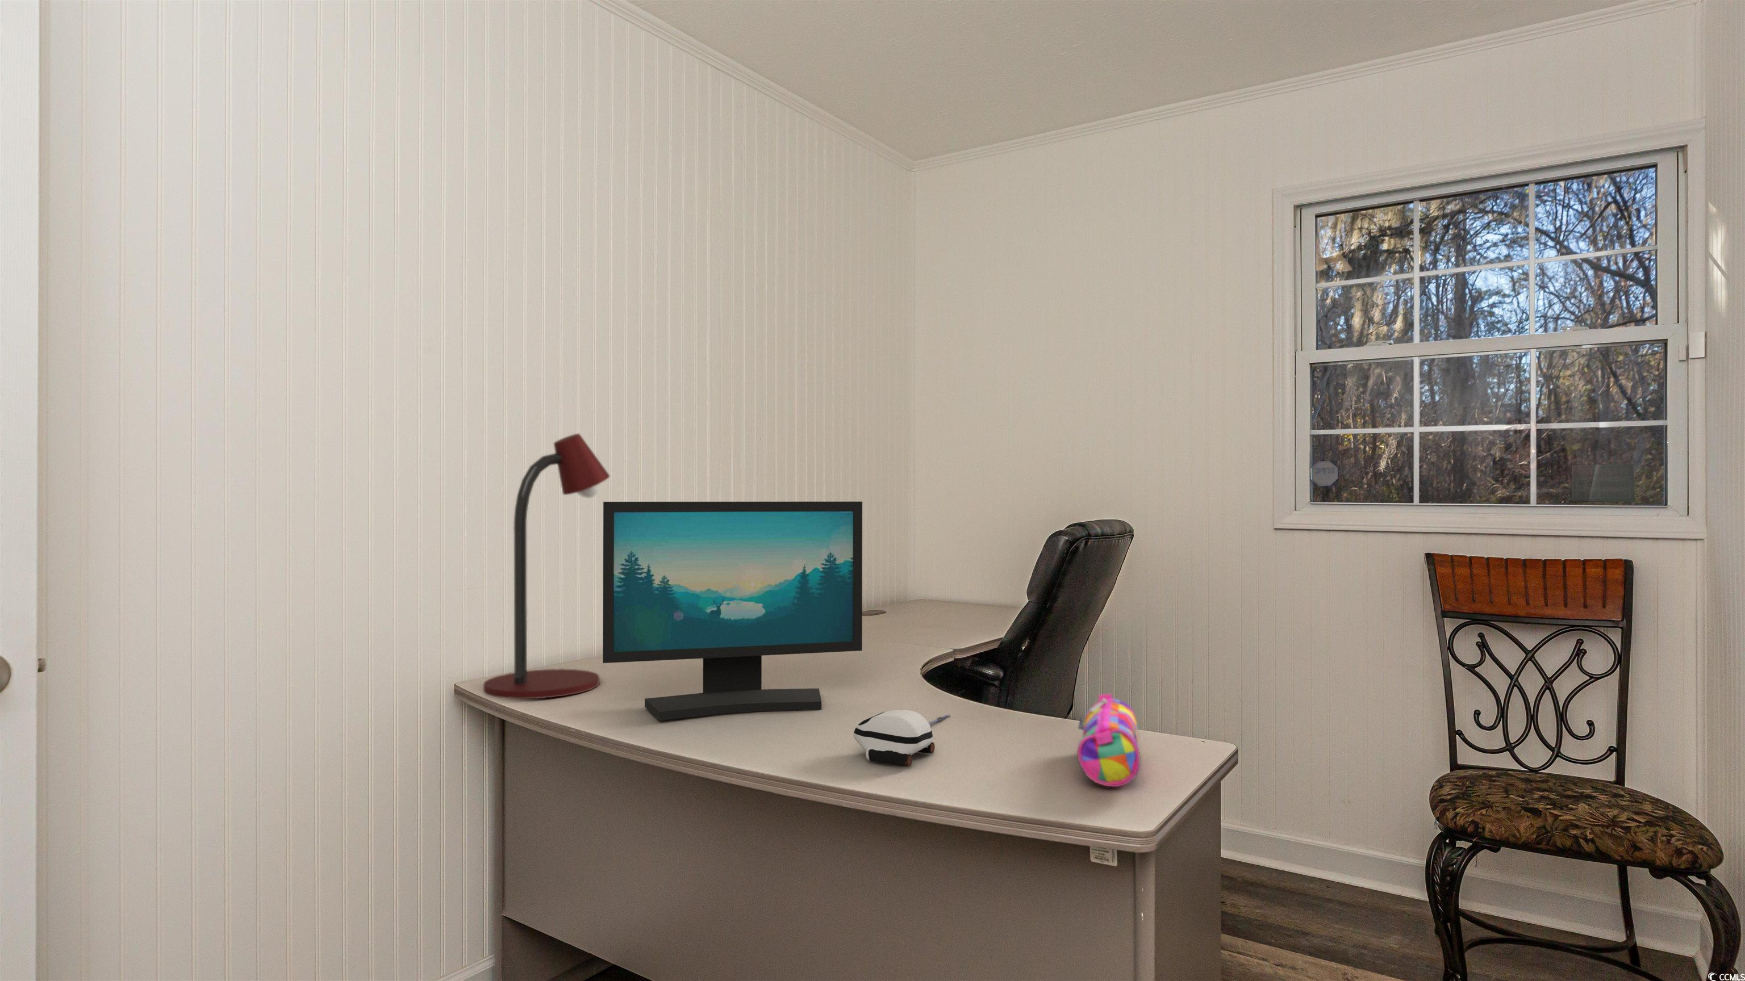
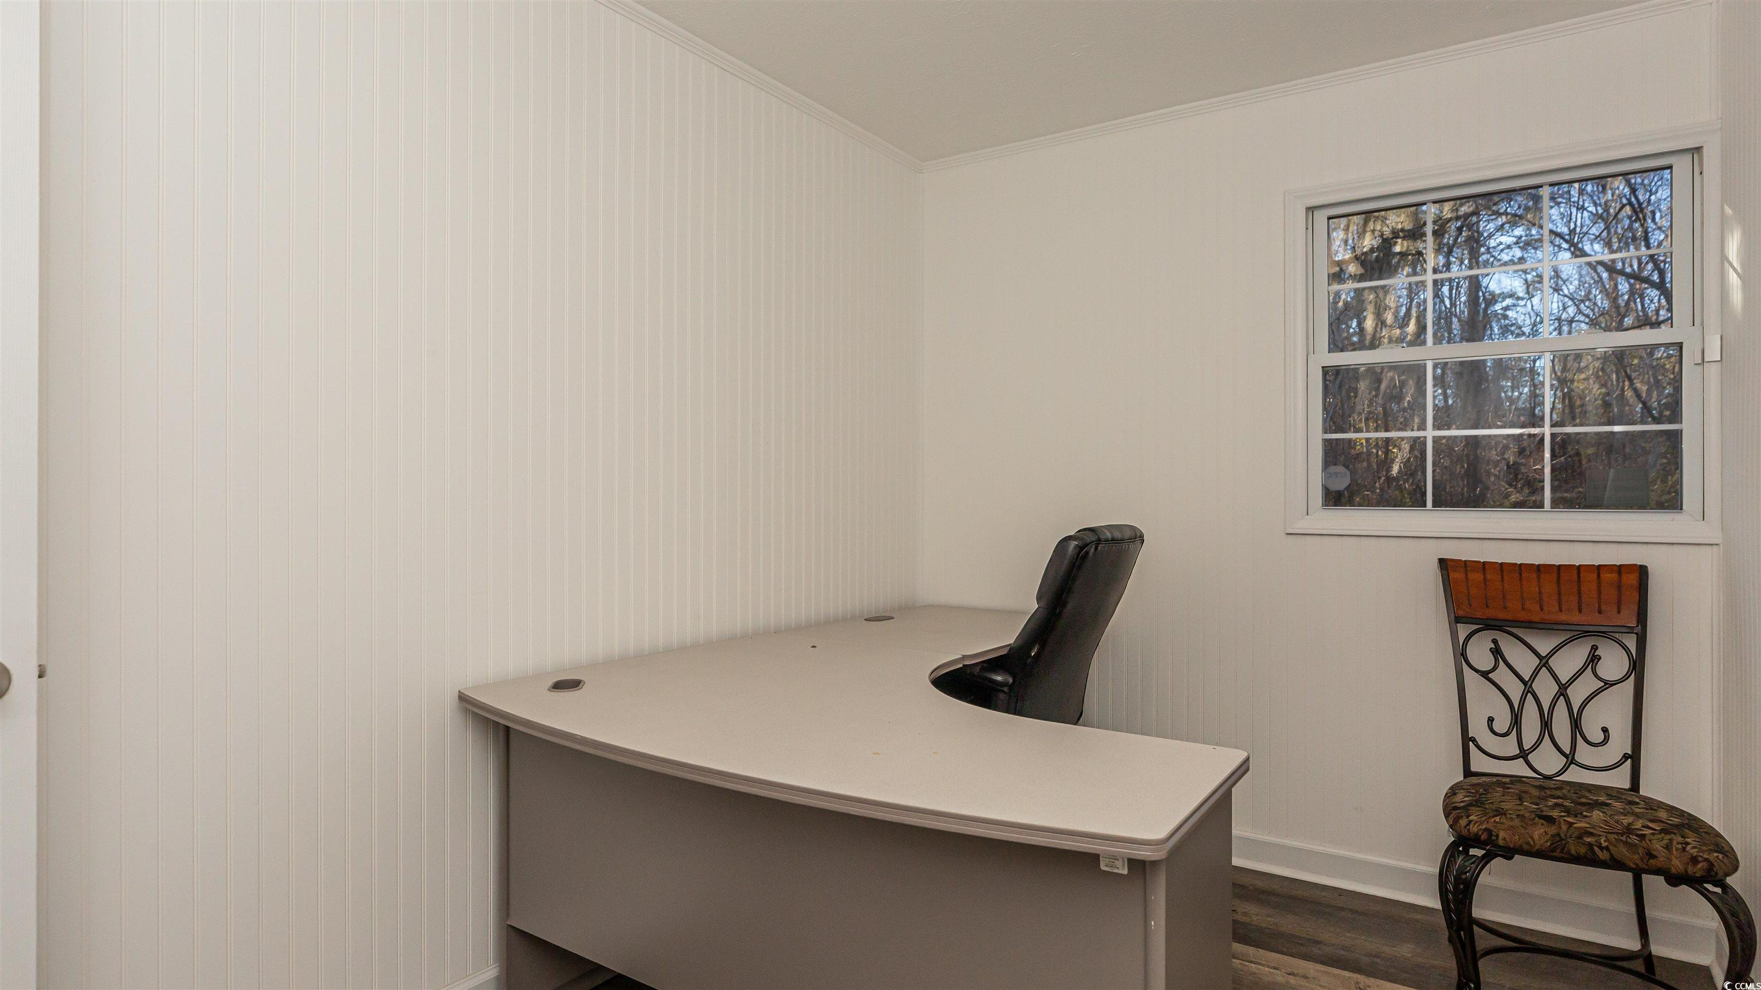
- desk lamp (526, 558)
- pencil case (1109, 738)
- computer monitor (736, 604)
- pen (934, 720)
- computer mouse (893, 733)
